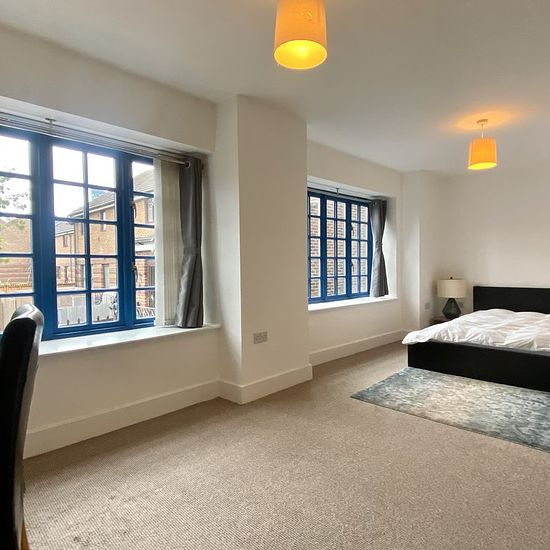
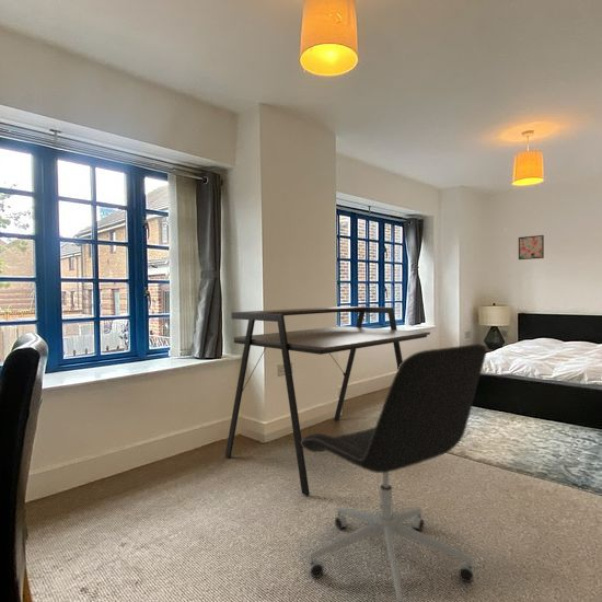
+ desk (341, 385)
+ wall art (531, 247)
+ office chair (386, 451)
